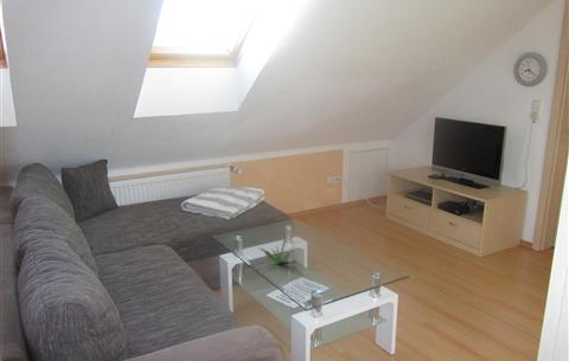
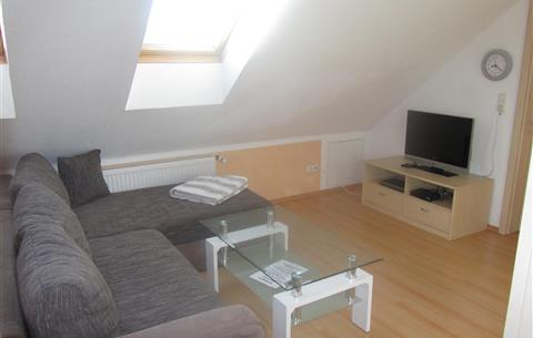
- succulent plant (283, 246)
